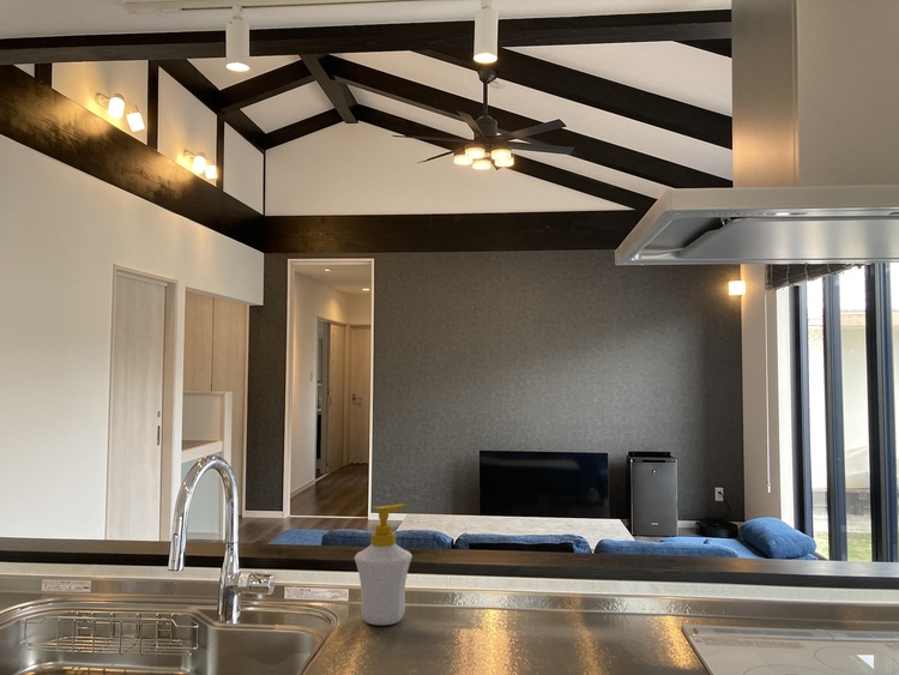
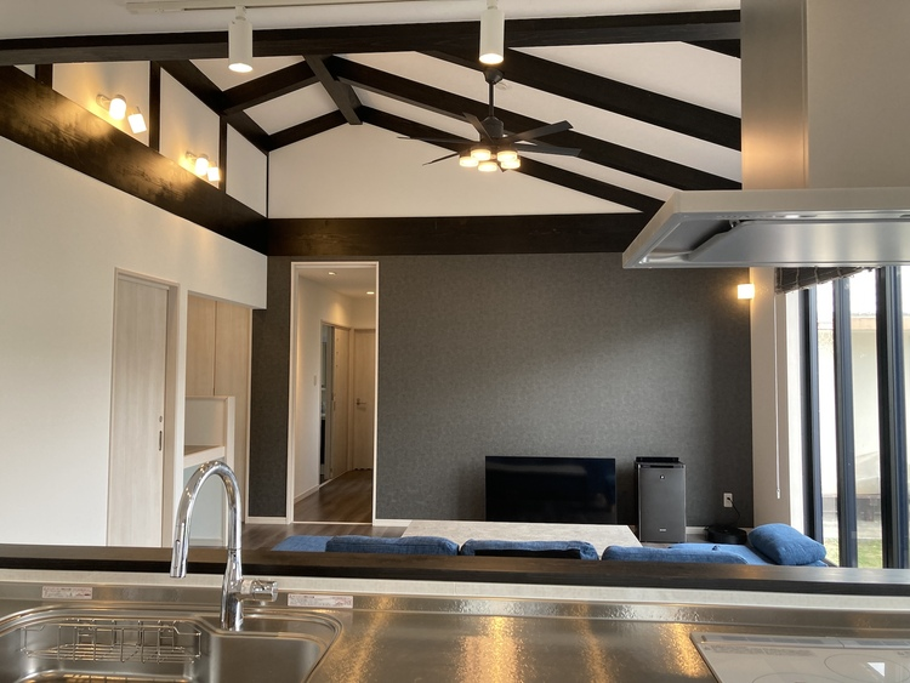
- soap bottle (382, 562)
